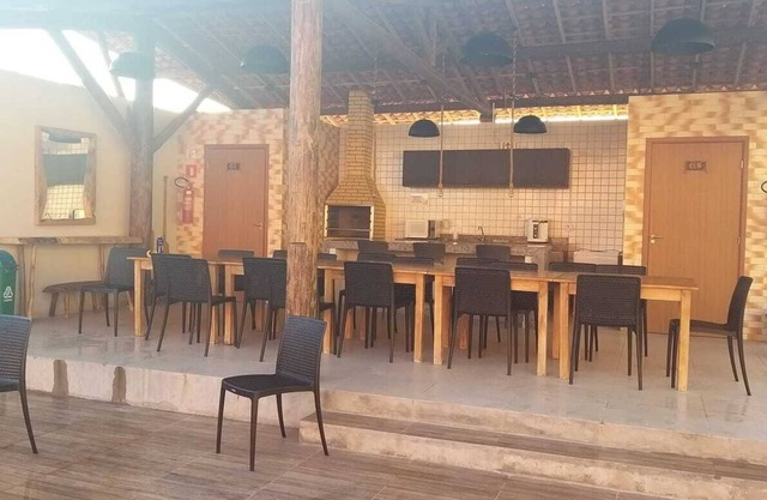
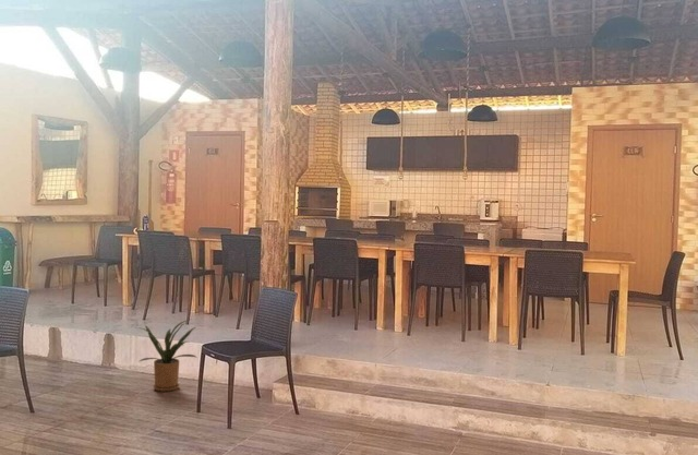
+ house plant (168, 352)
